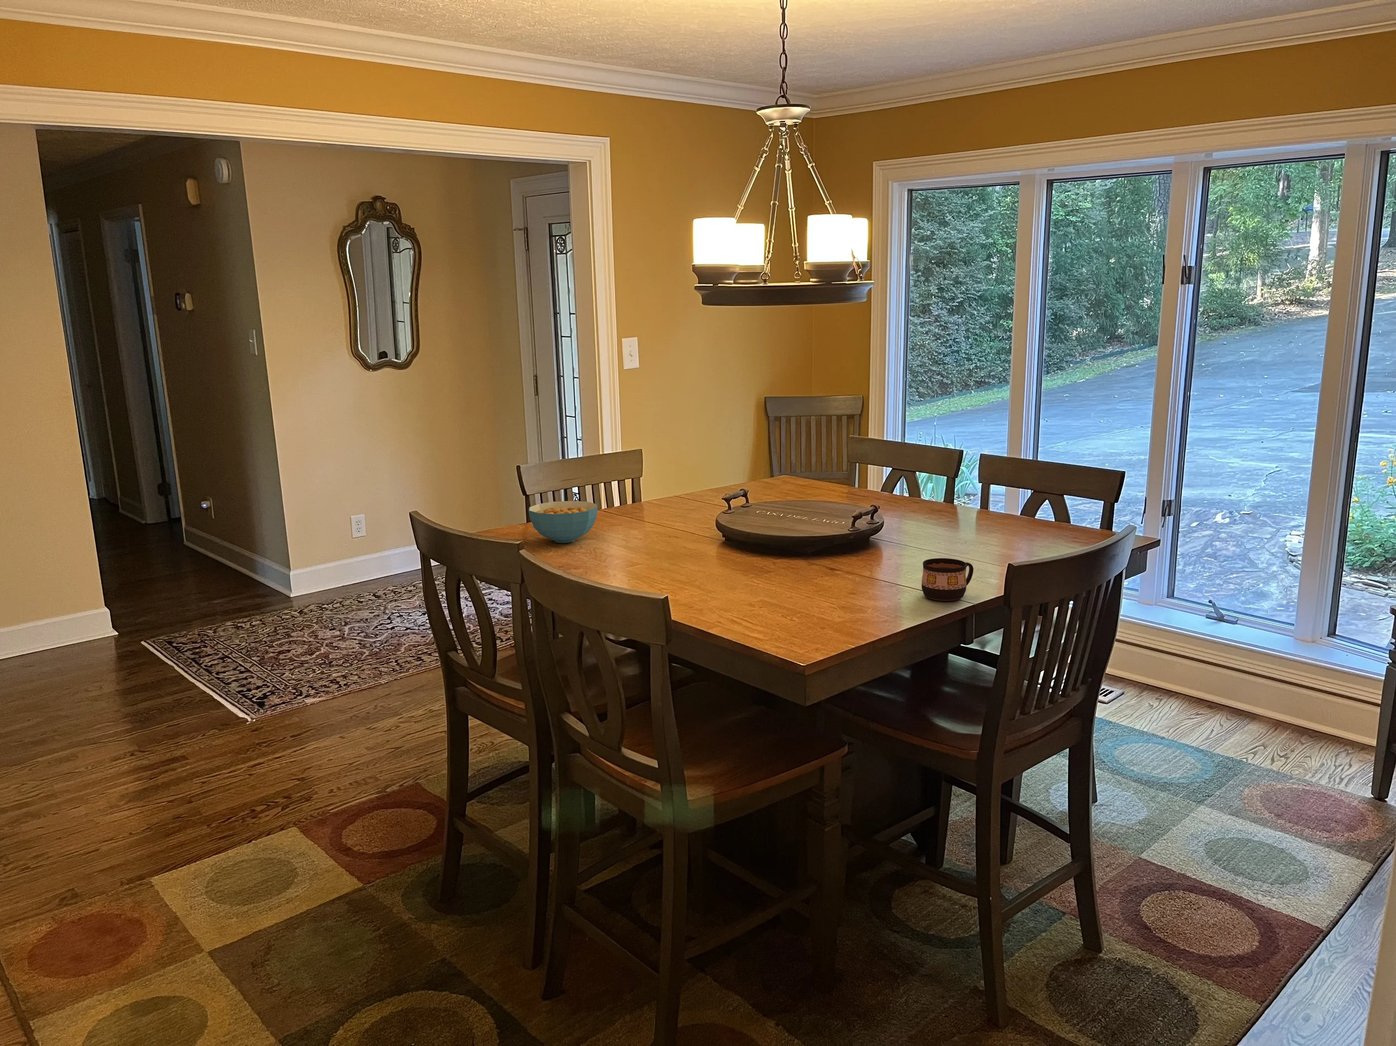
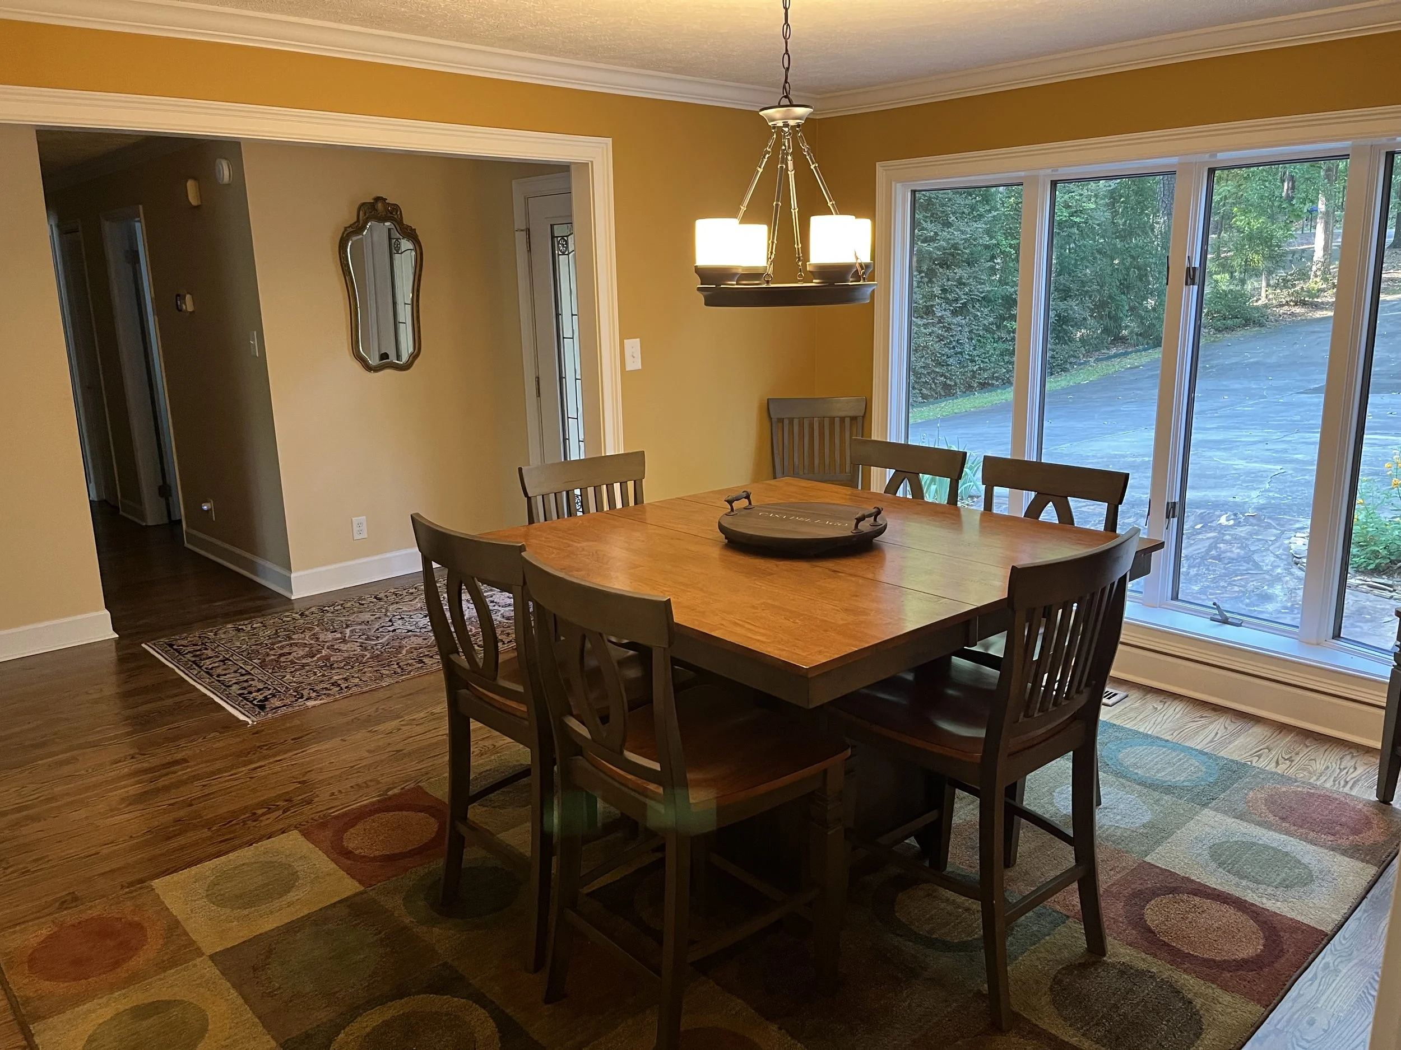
- cup (946, 580)
- cereal bowl (564, 524)
